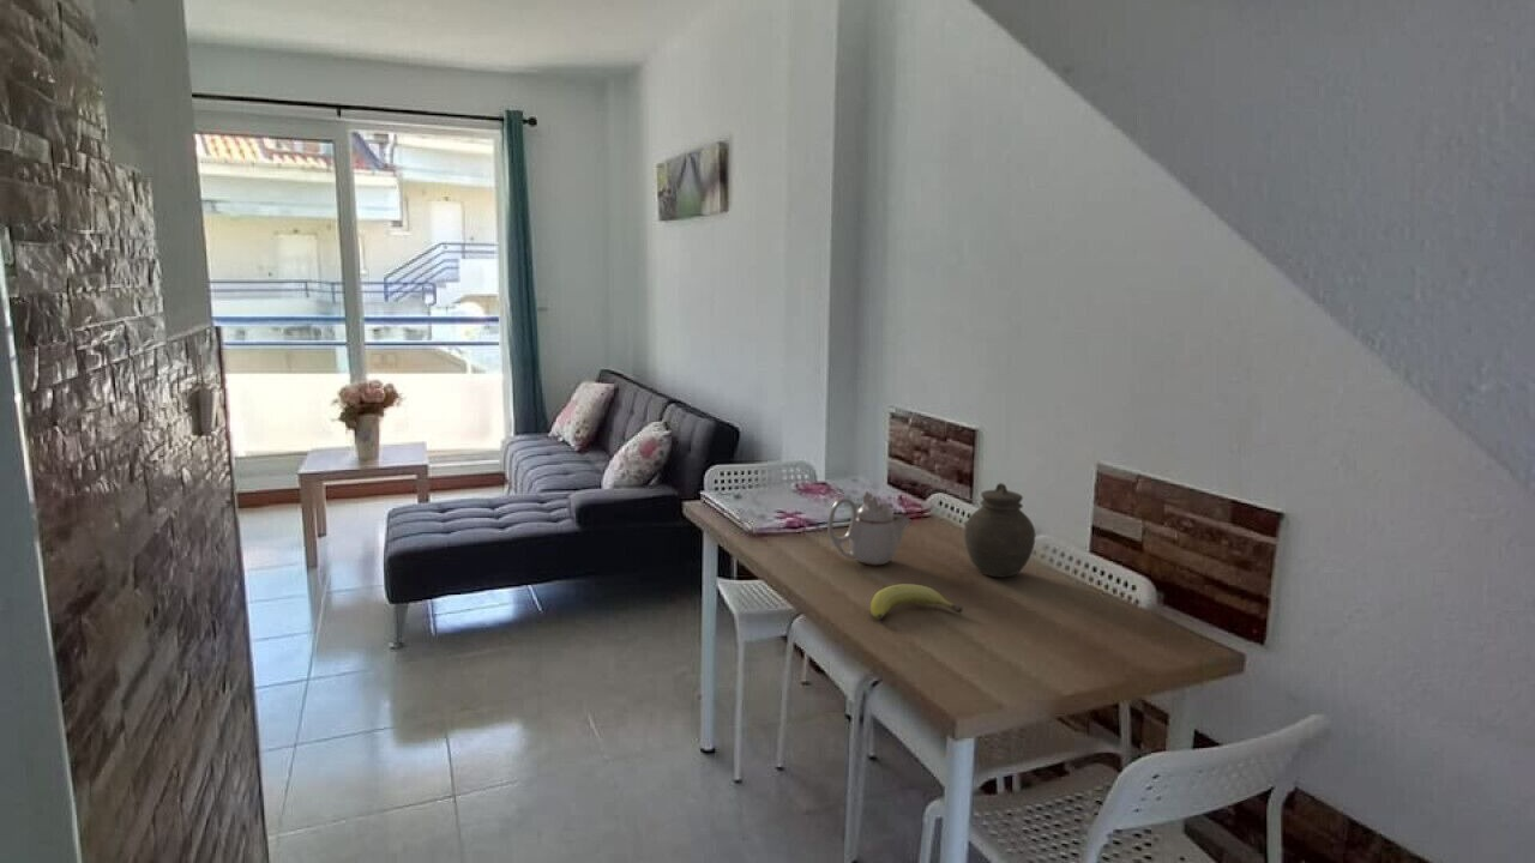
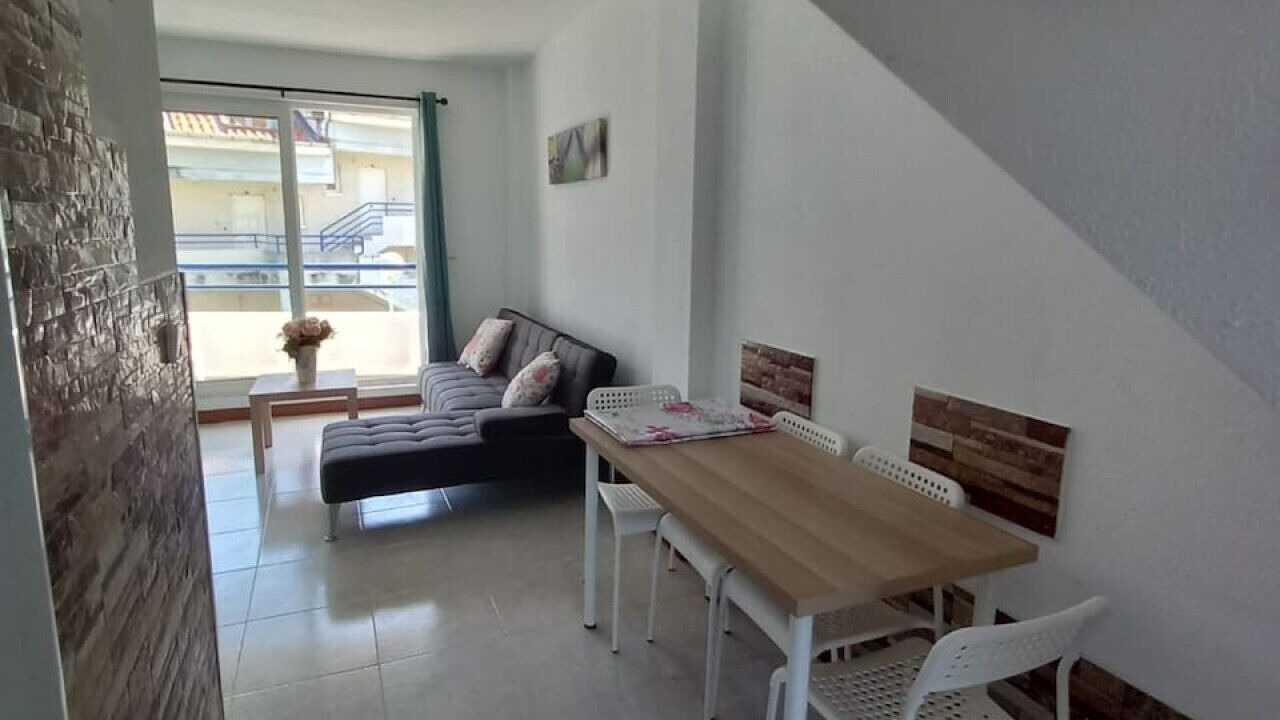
- jar (999, 527)
- fruit (909, 599)
- teapot (869, 527)
